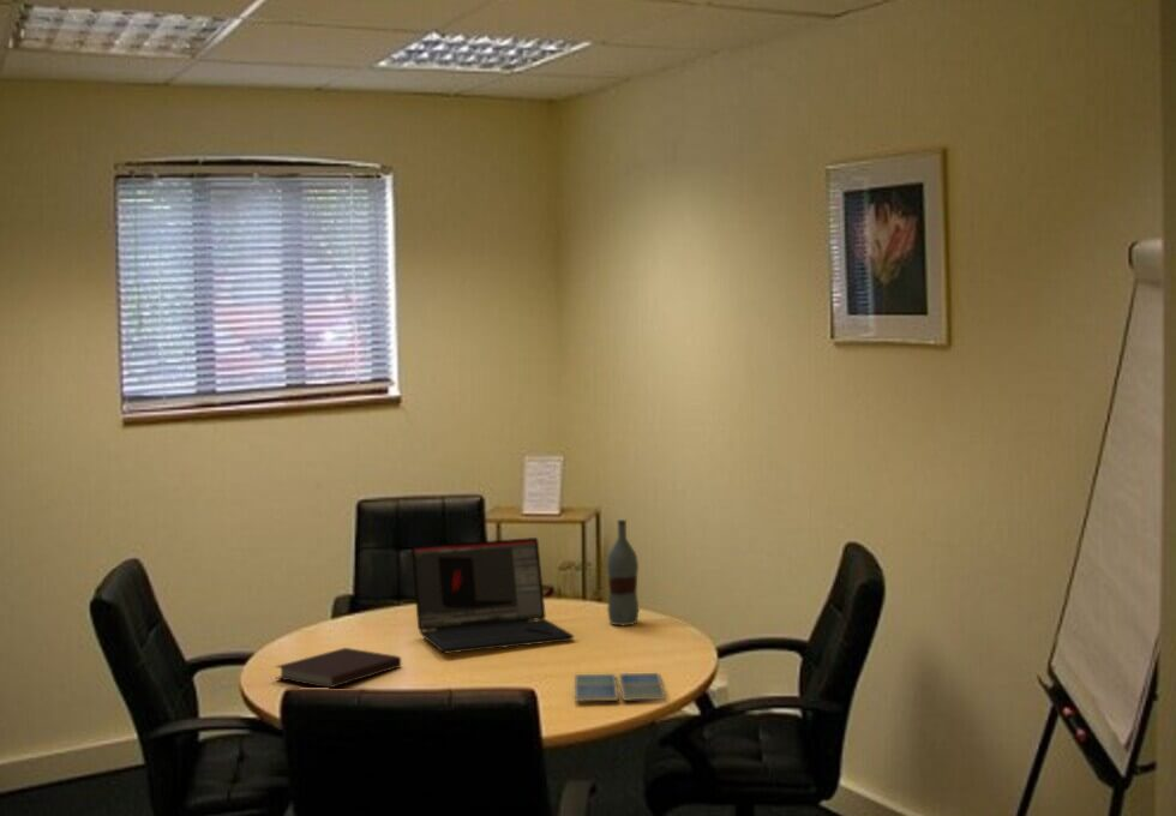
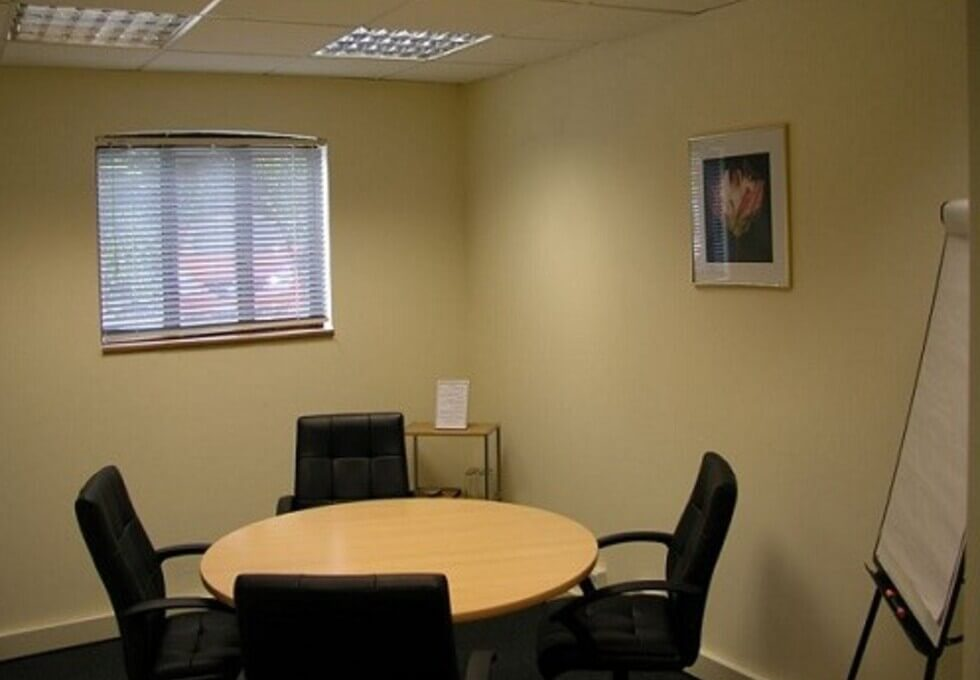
- drink coaster (616, 686)
- bottle (622, 571)
- laptop (491, 592)
- notebook (338, 667)
